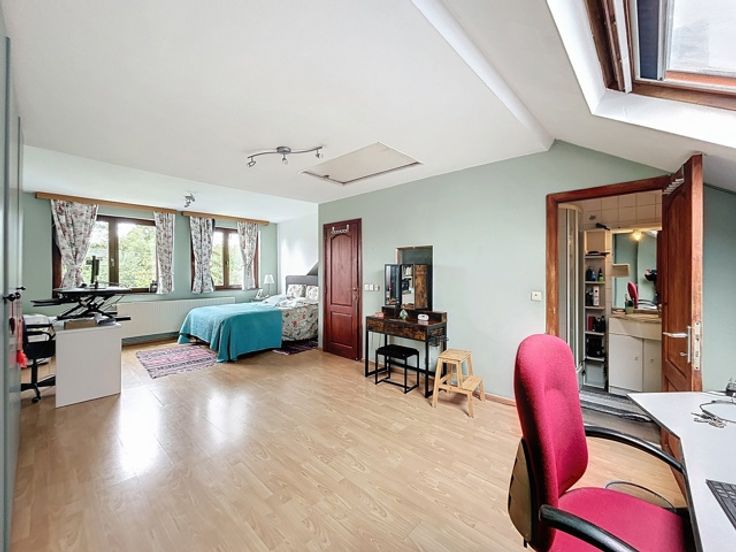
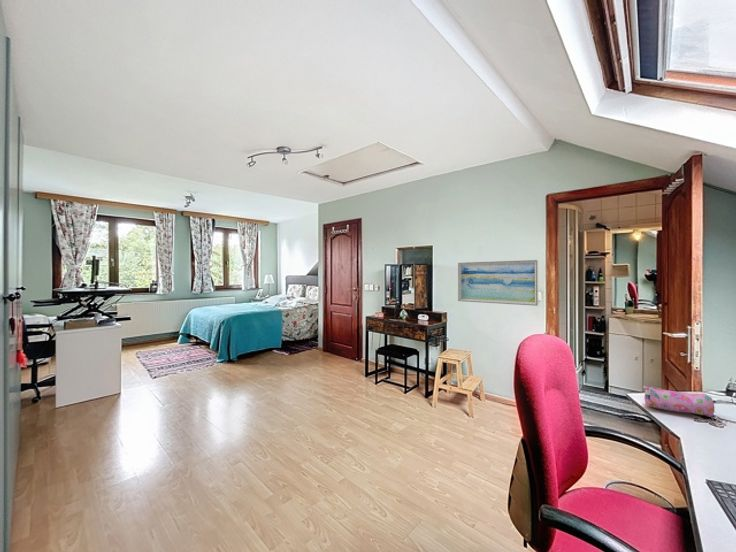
+ pencil case (676, 400)
+ wall art (494, 282)
